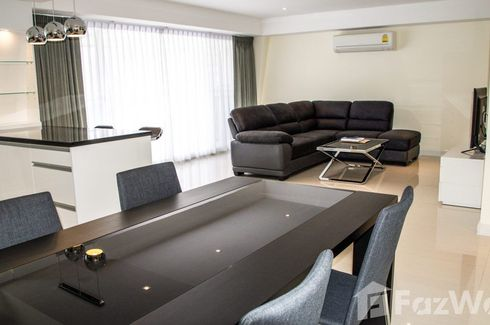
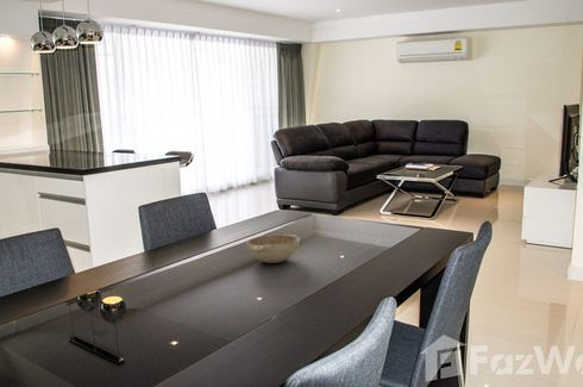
+ decorative bowl (274, 249)
